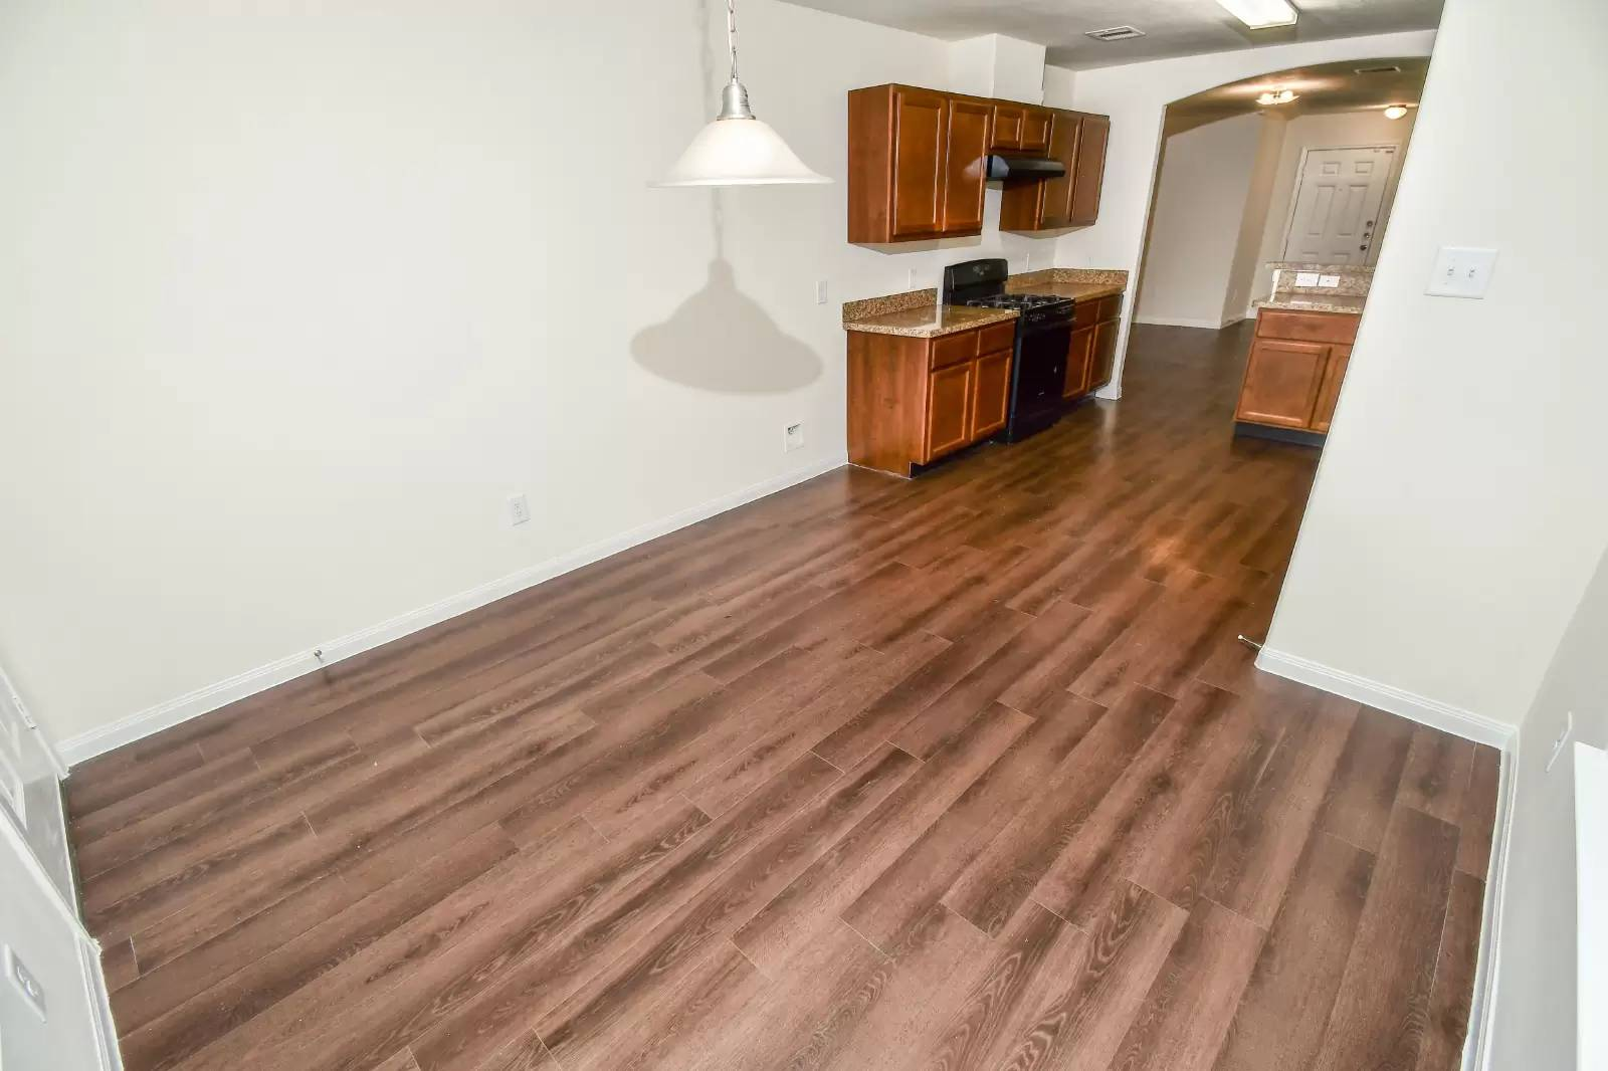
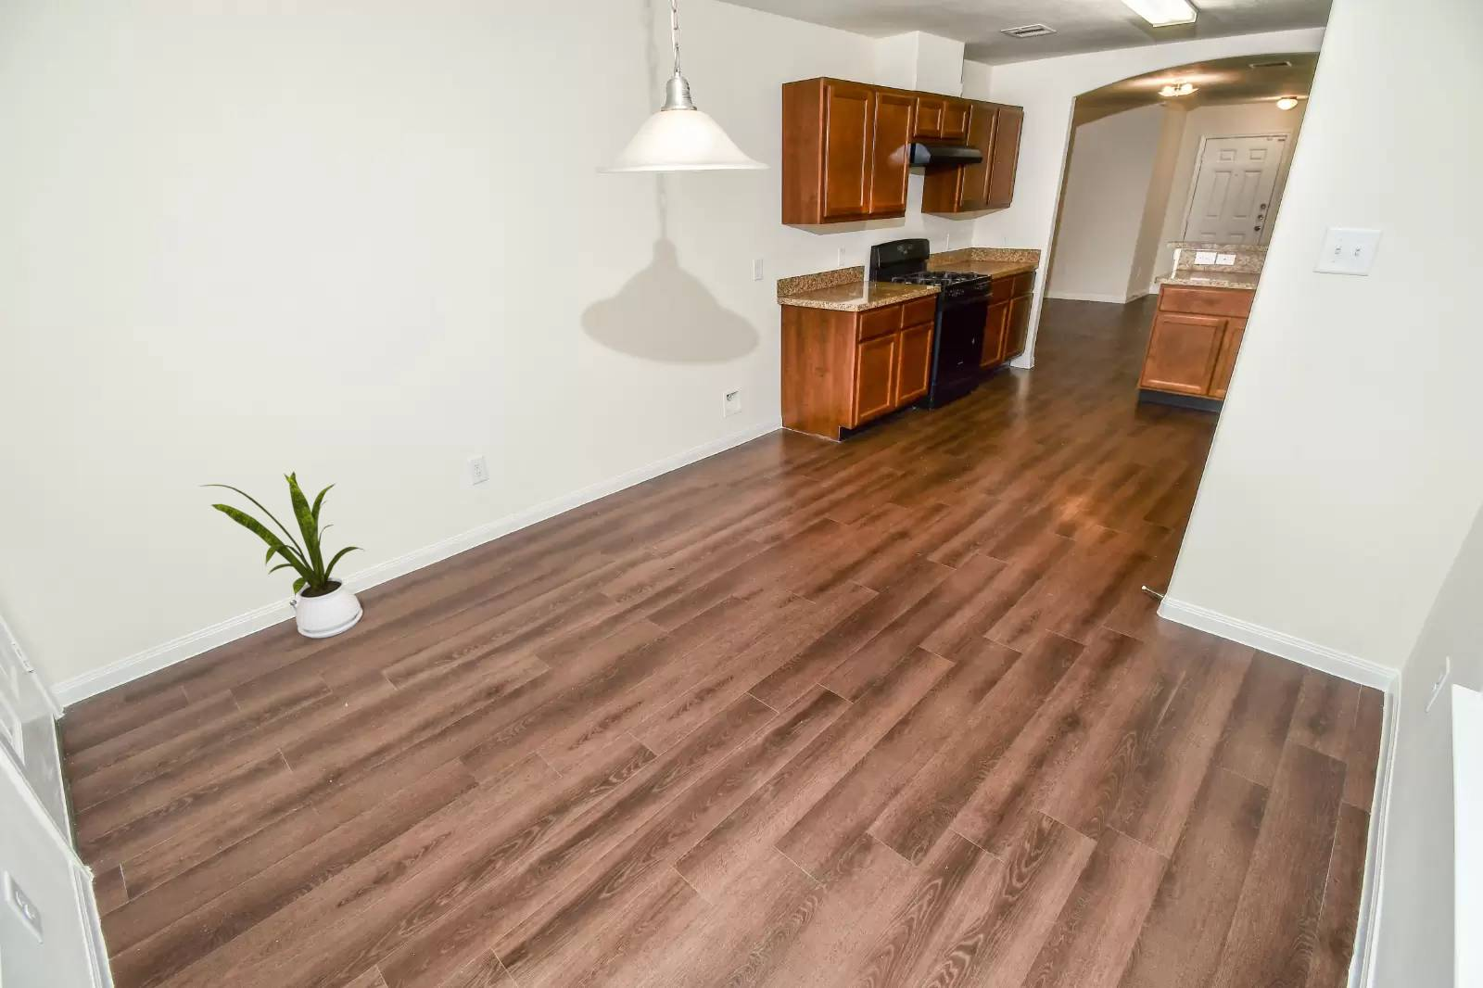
+ house plant (300, 550)
